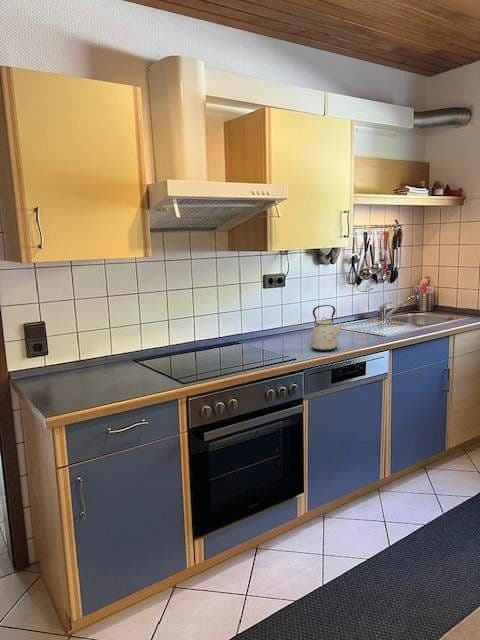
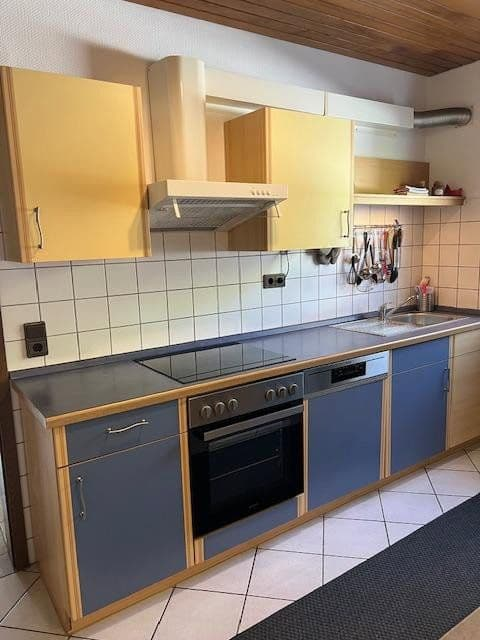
- kettle (328, 327)
